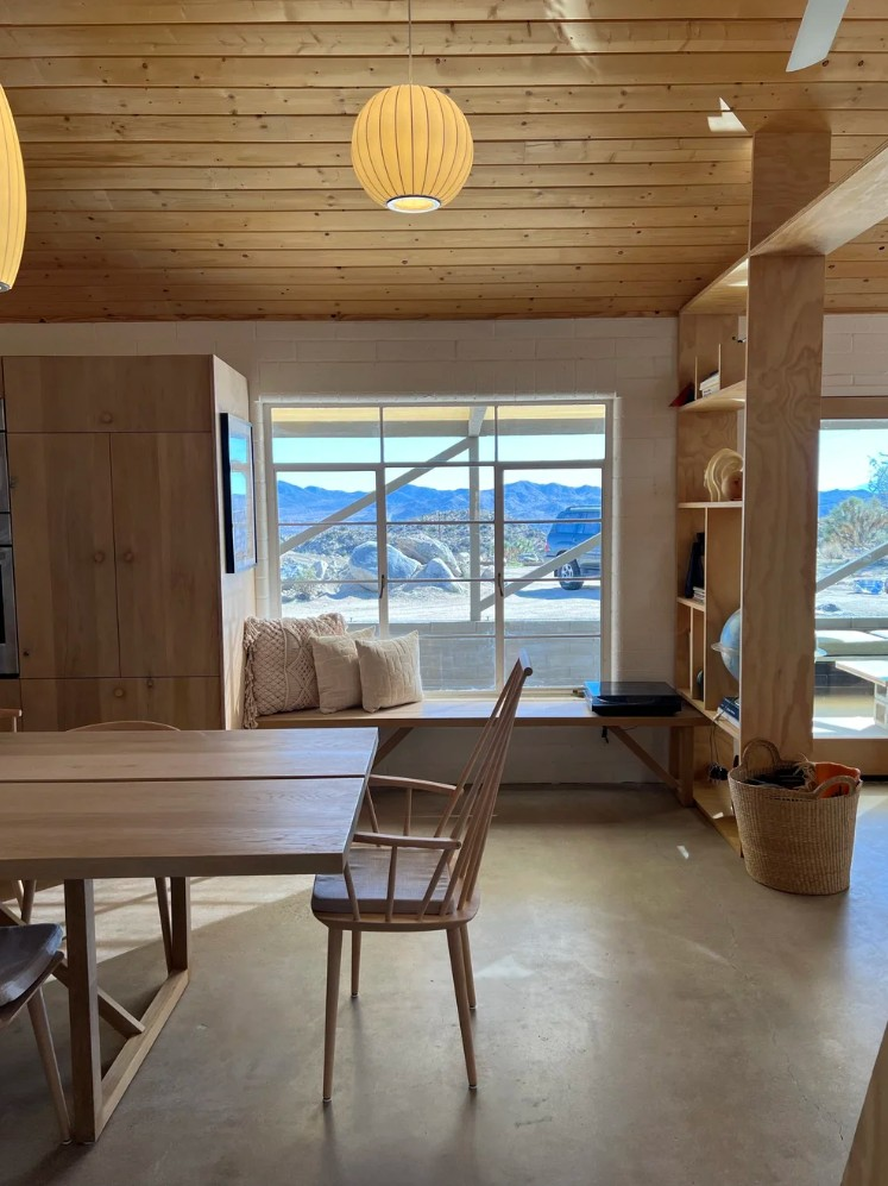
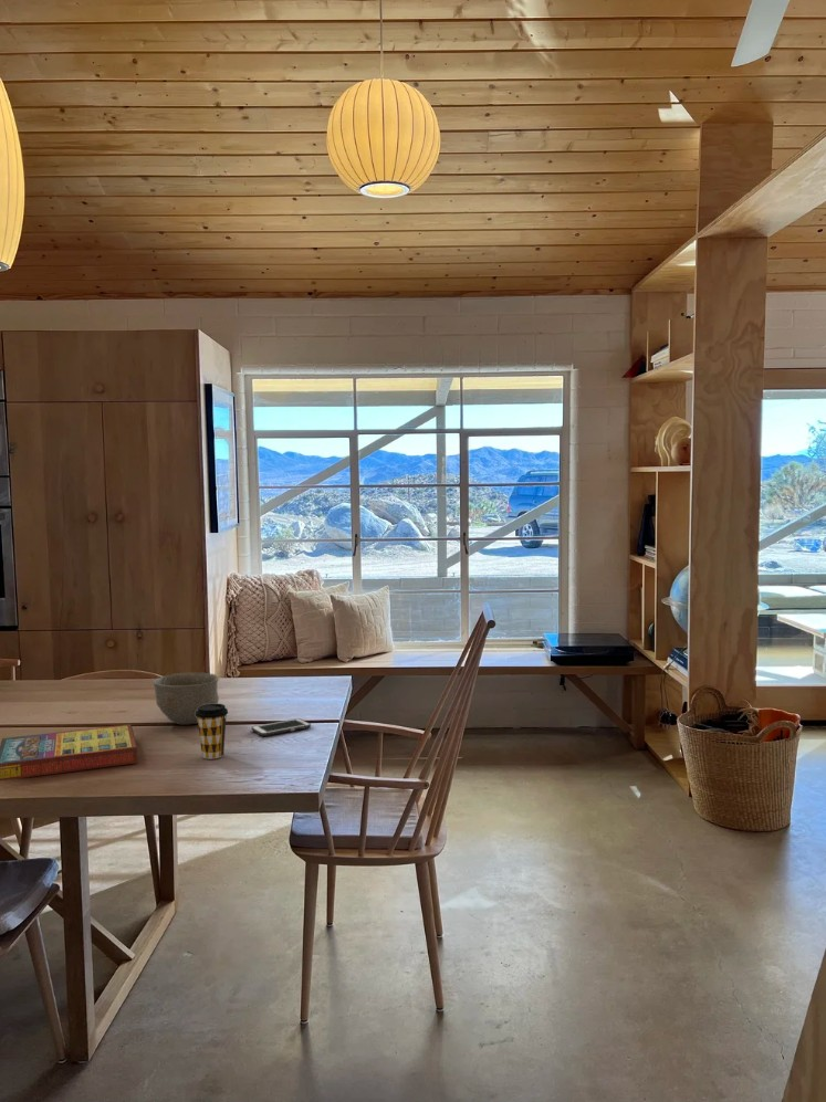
+ game compilation box (69, 749)
+ cell phone (281, 726)
+ bowl (187, 700)
+ coffee cup (211, 731)
